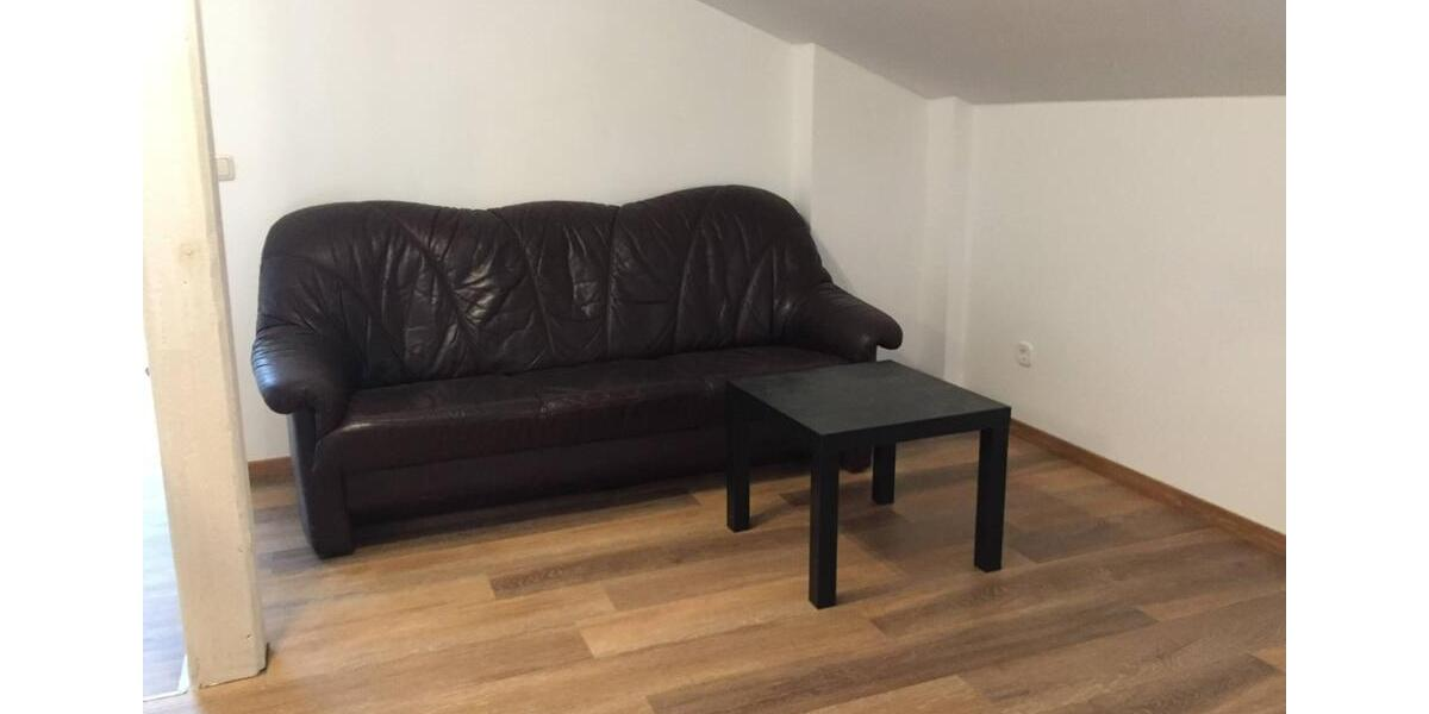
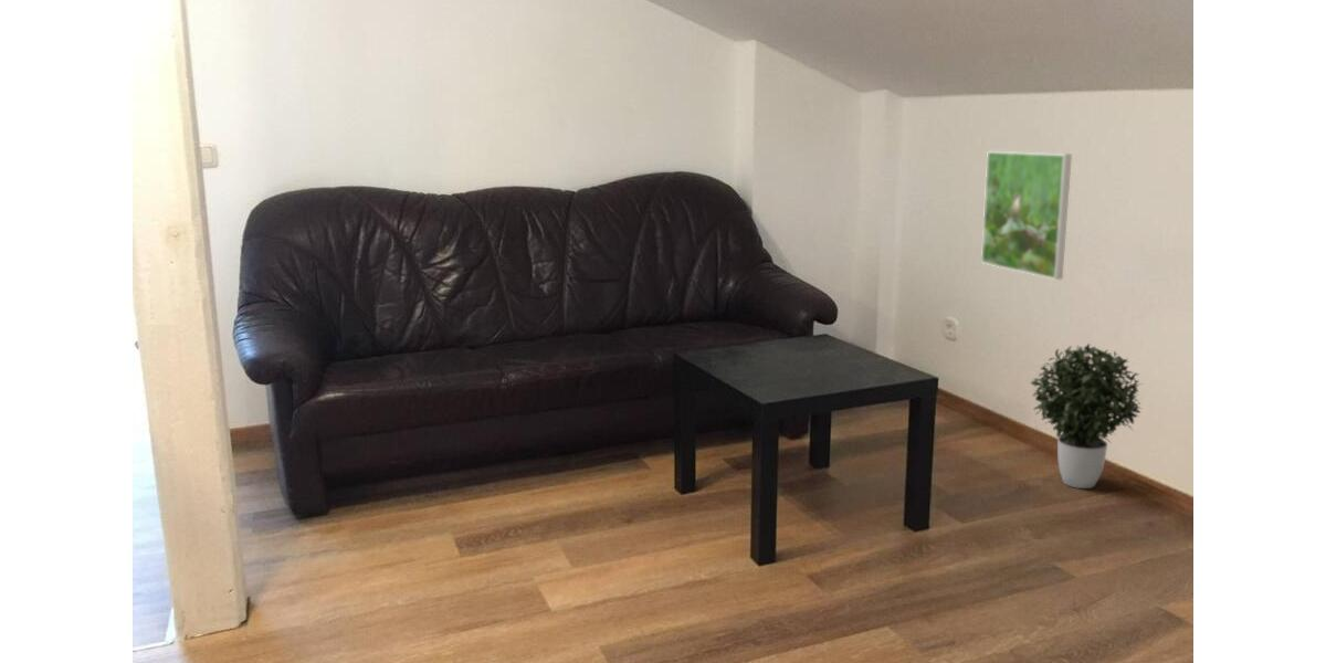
+ potted plant (1085, 415)
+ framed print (1023, 212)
